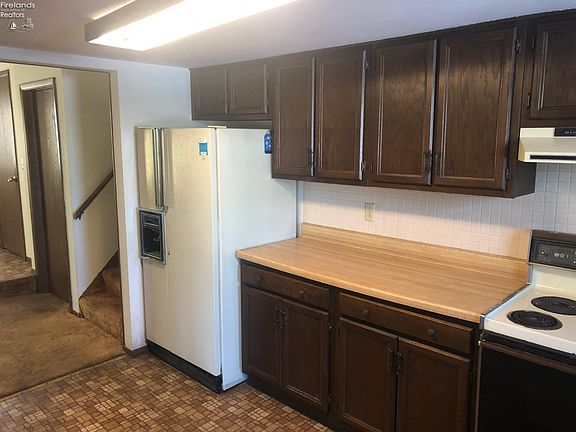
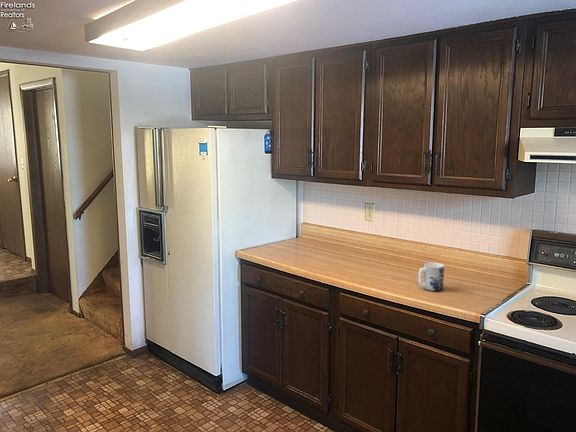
+ mug (432, 277)
